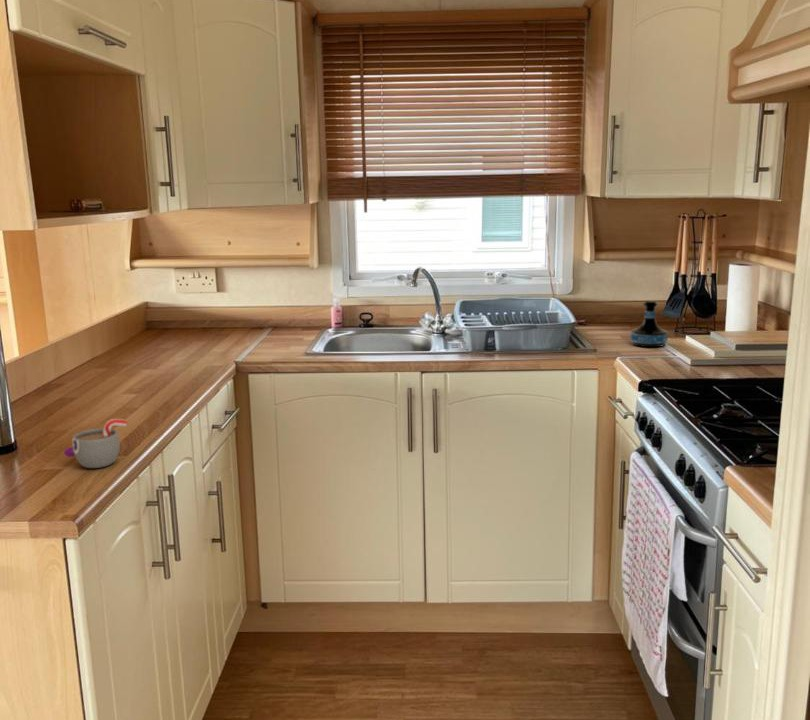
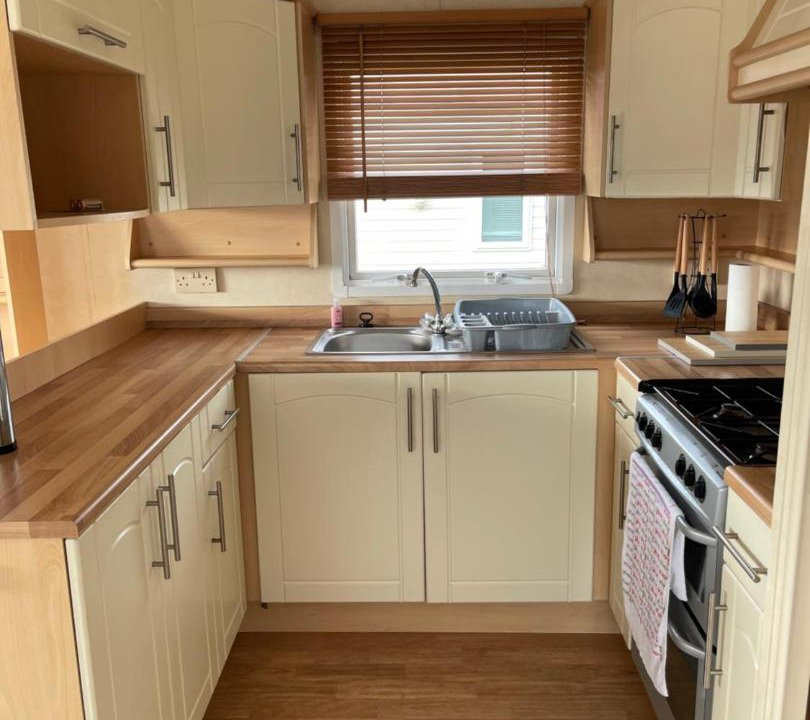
- mug (96, 441)
- tequila bottle (649, 322)
